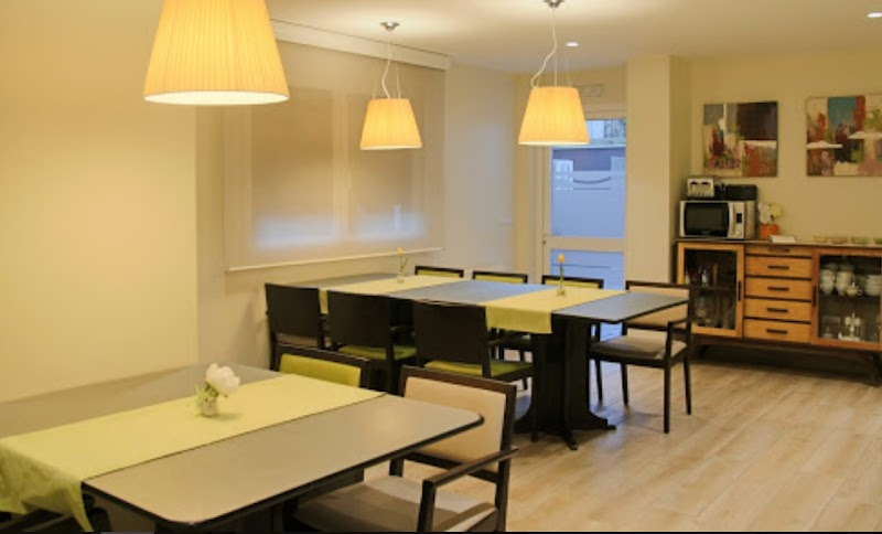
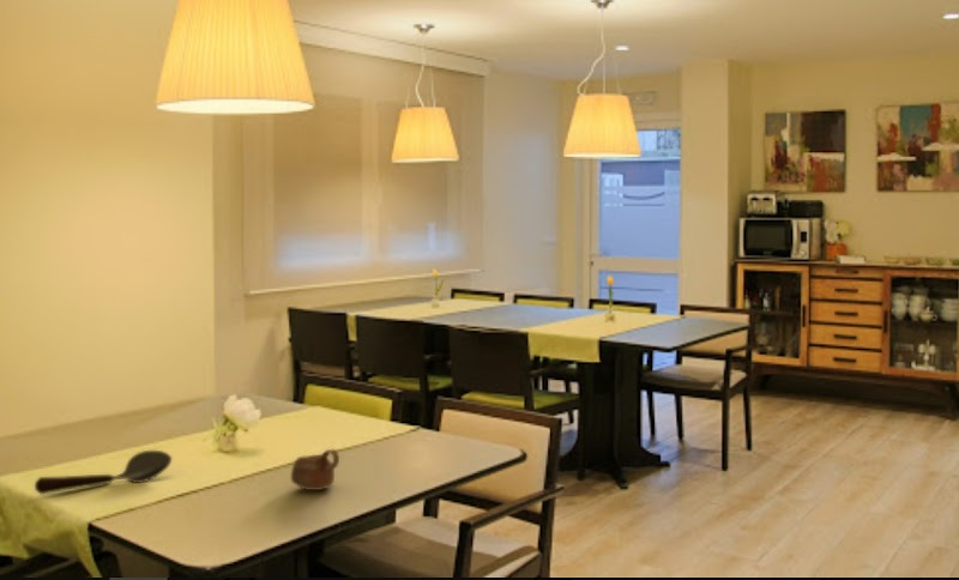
+ spoon (105, 475)
+ cup (314, 467)
